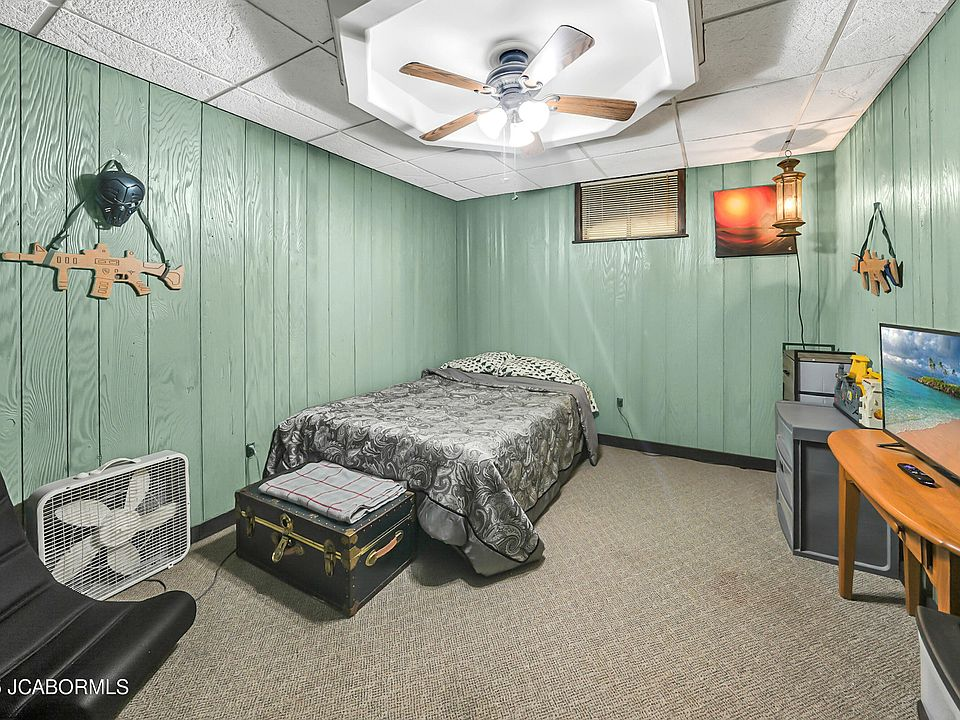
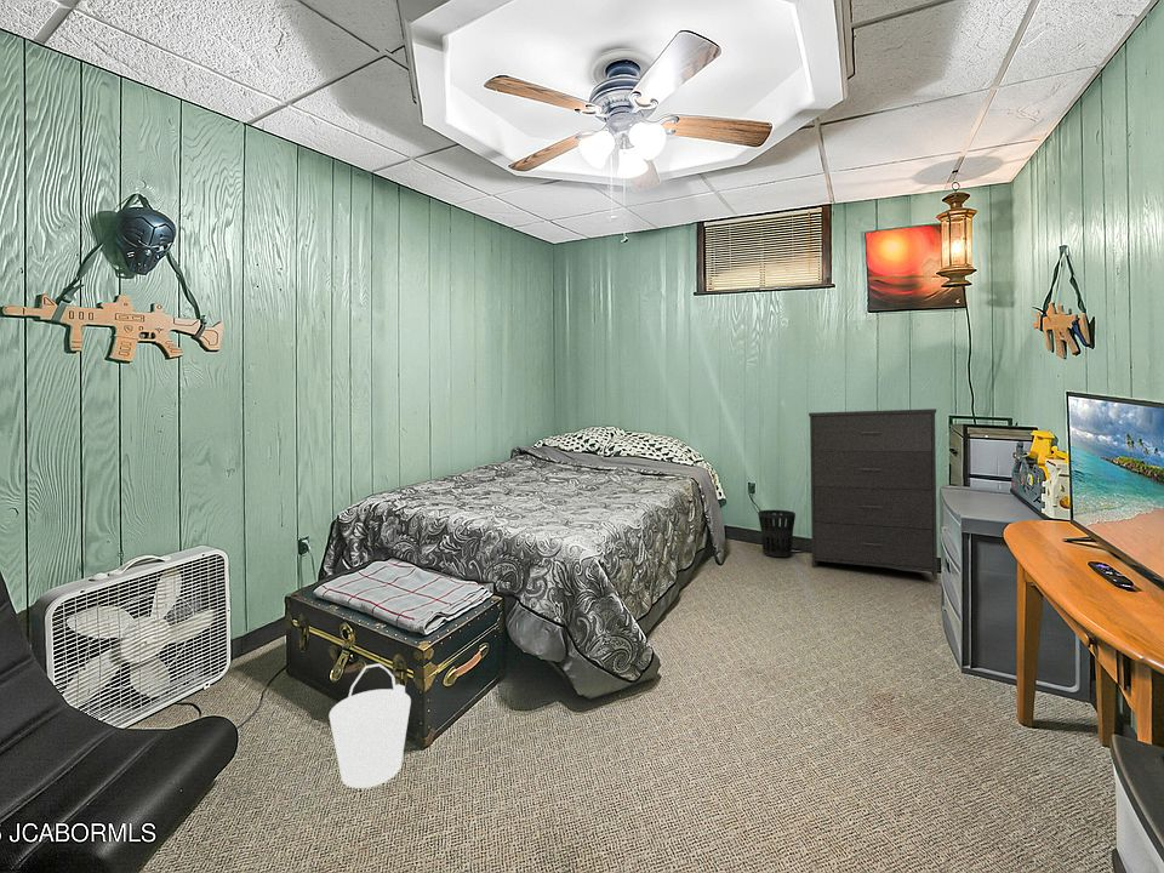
+ bucket (370, 717)
+ wastebasket (776, 532)
+ dresser (871, 489)
